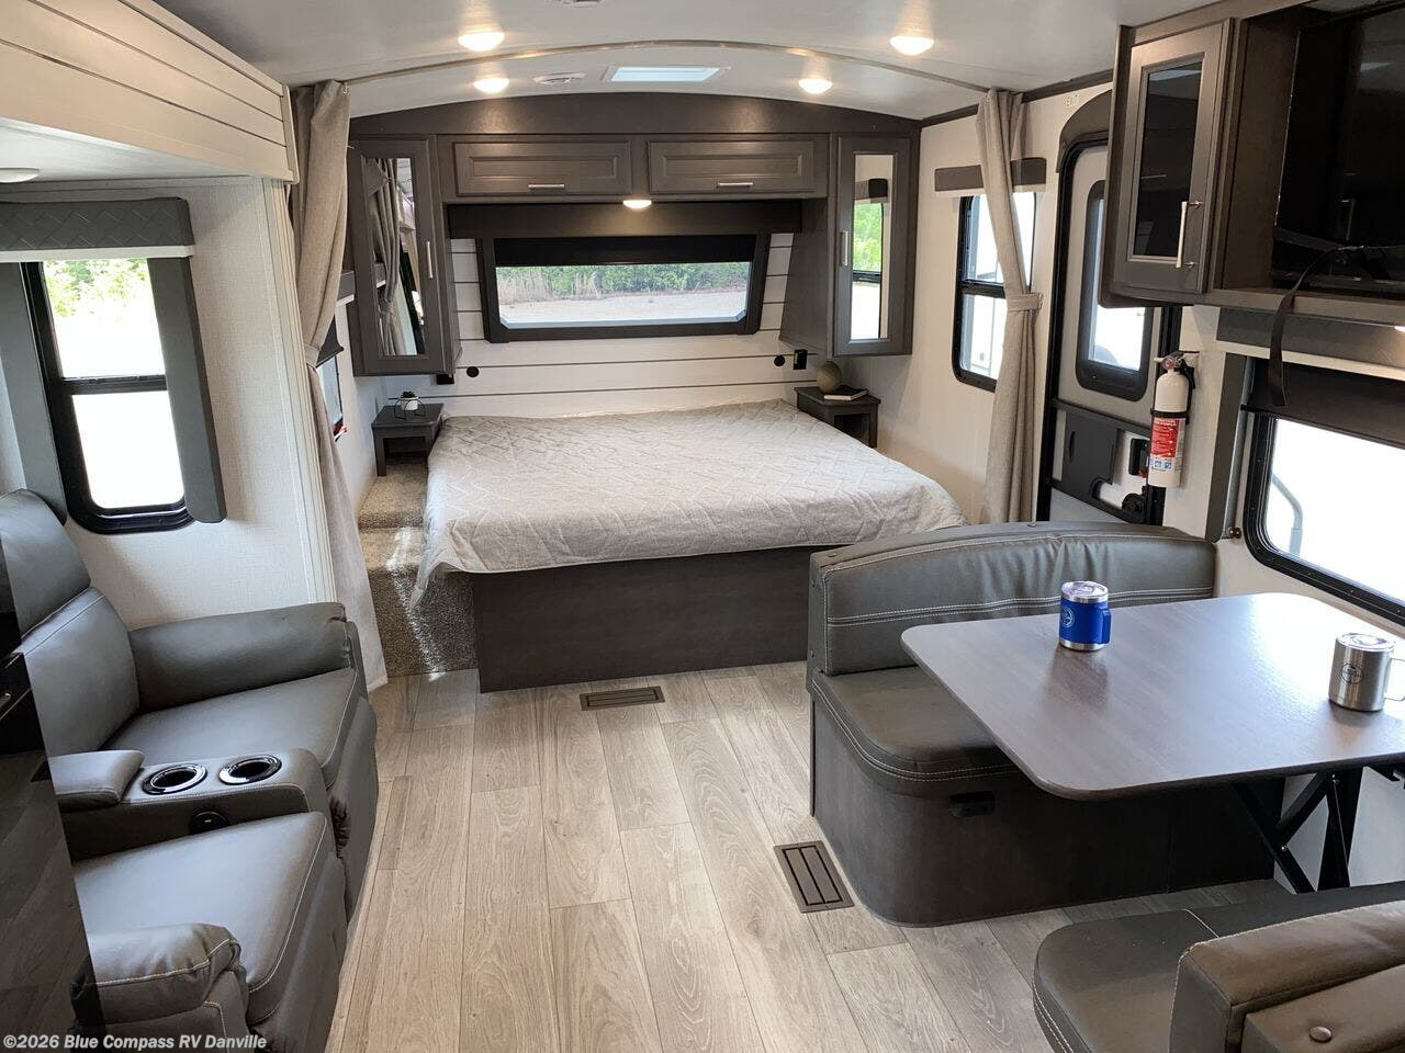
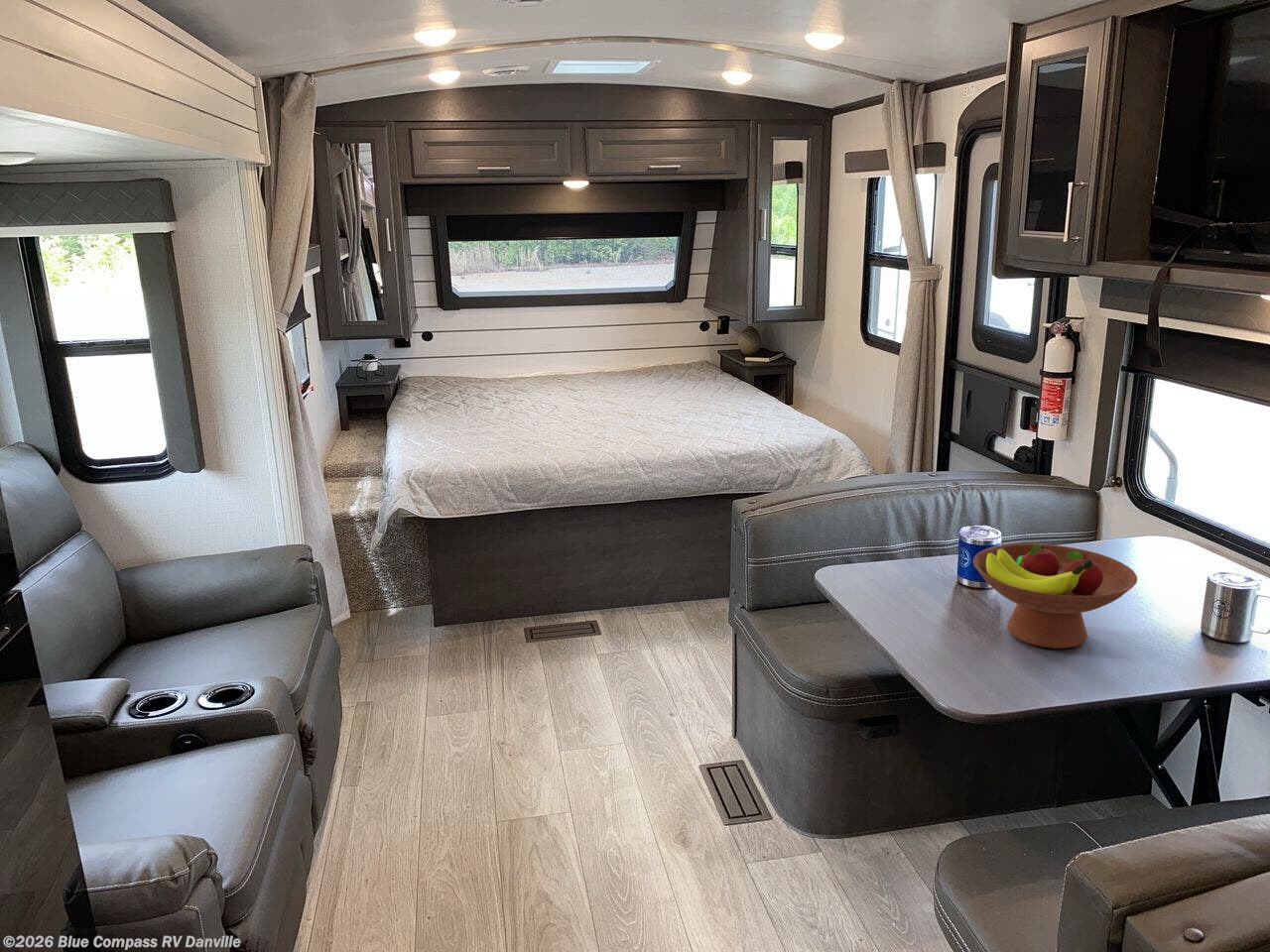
+ fruit bowl (1051, 588)
